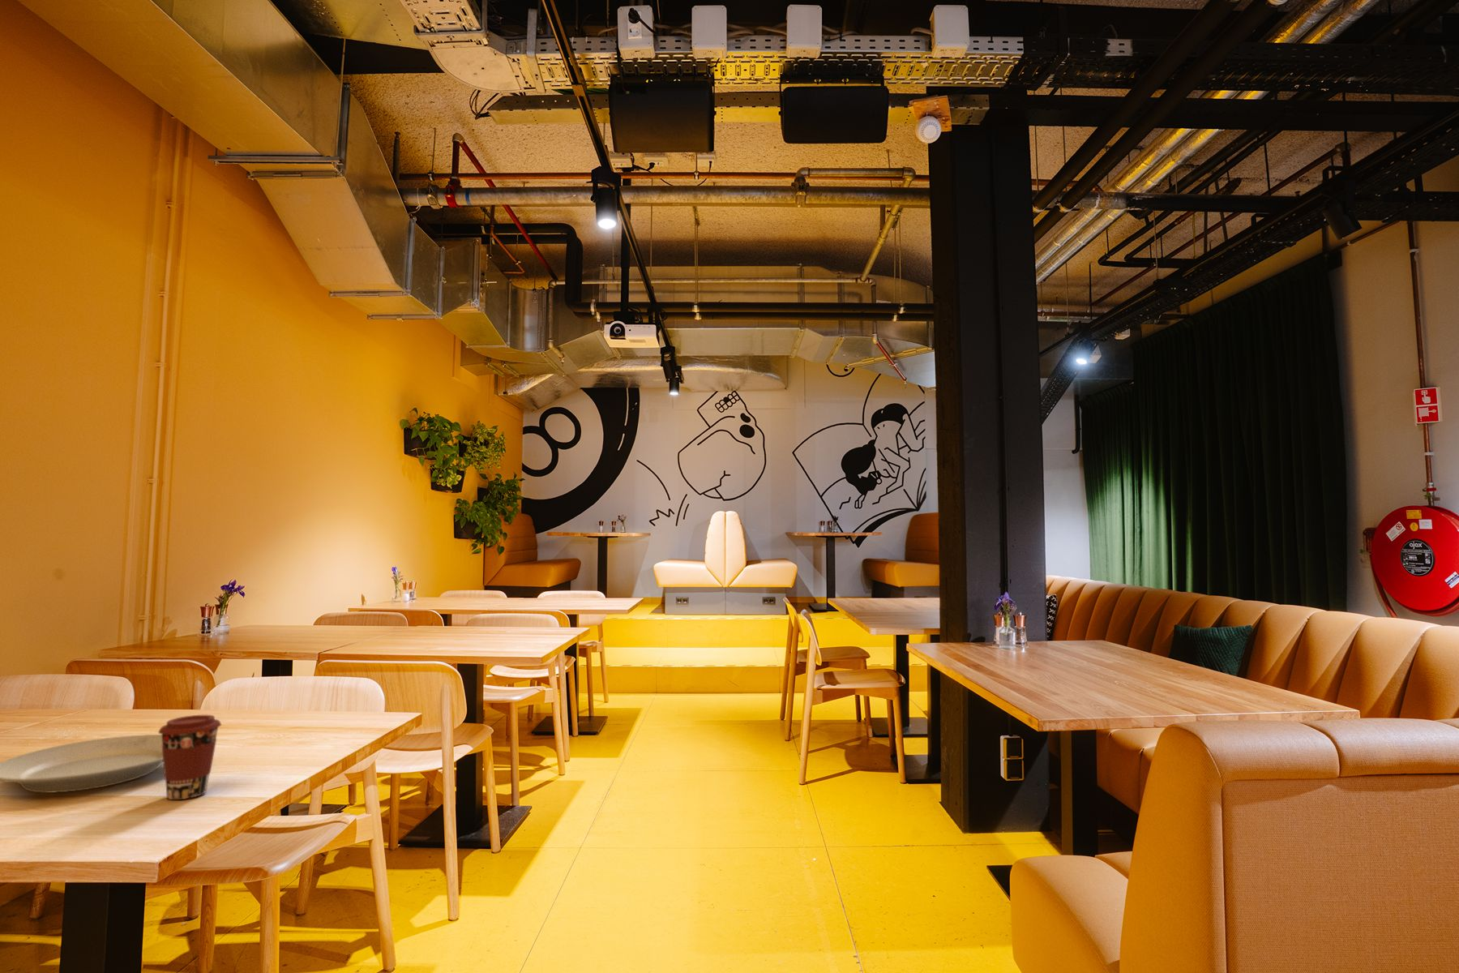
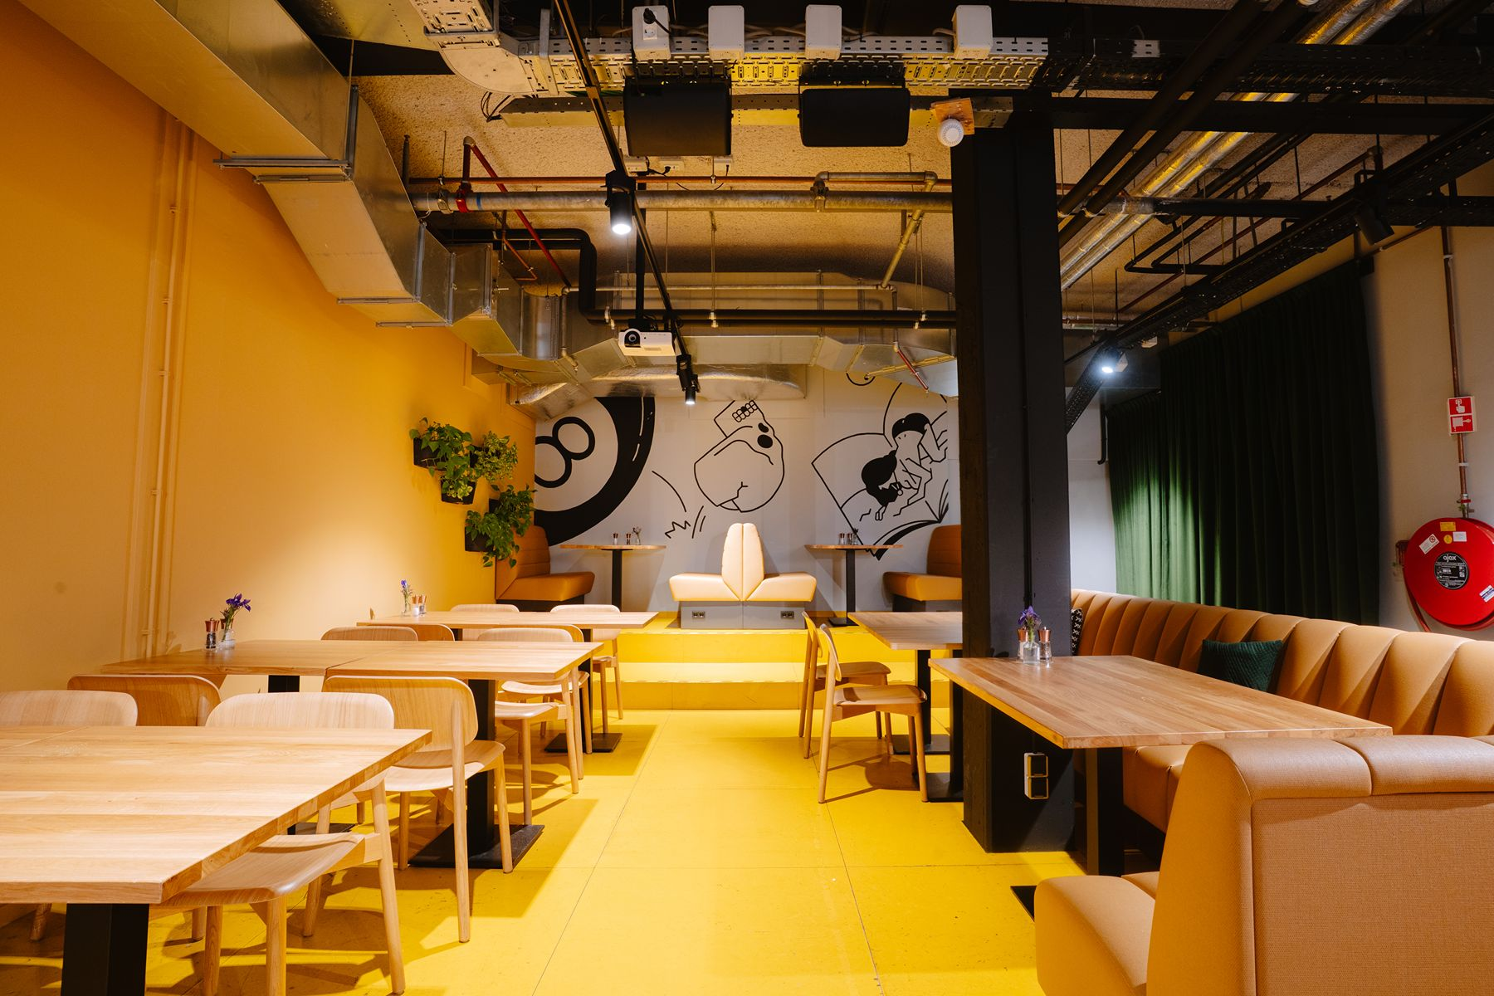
- coffee cup (189, 757)
- plate (94, 764)
